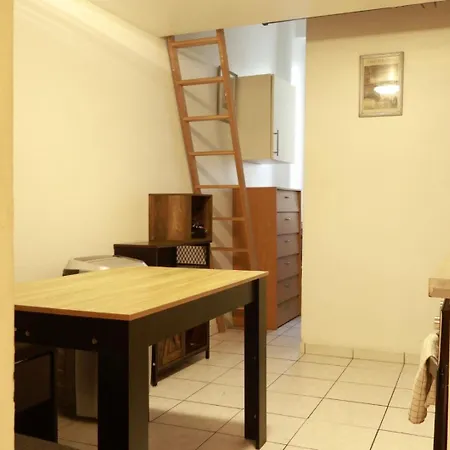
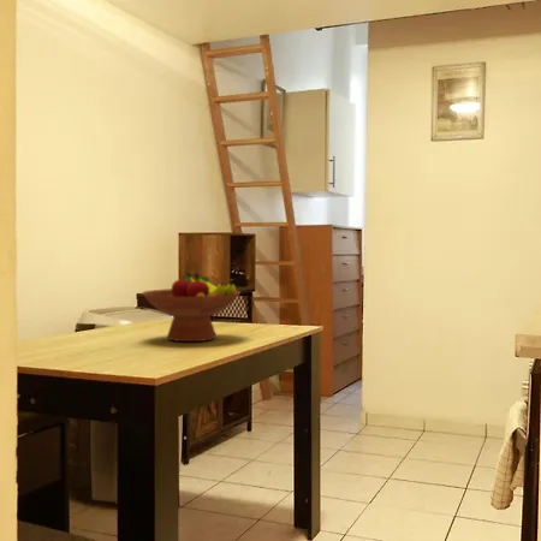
+ fruit bowl (191, 305)
